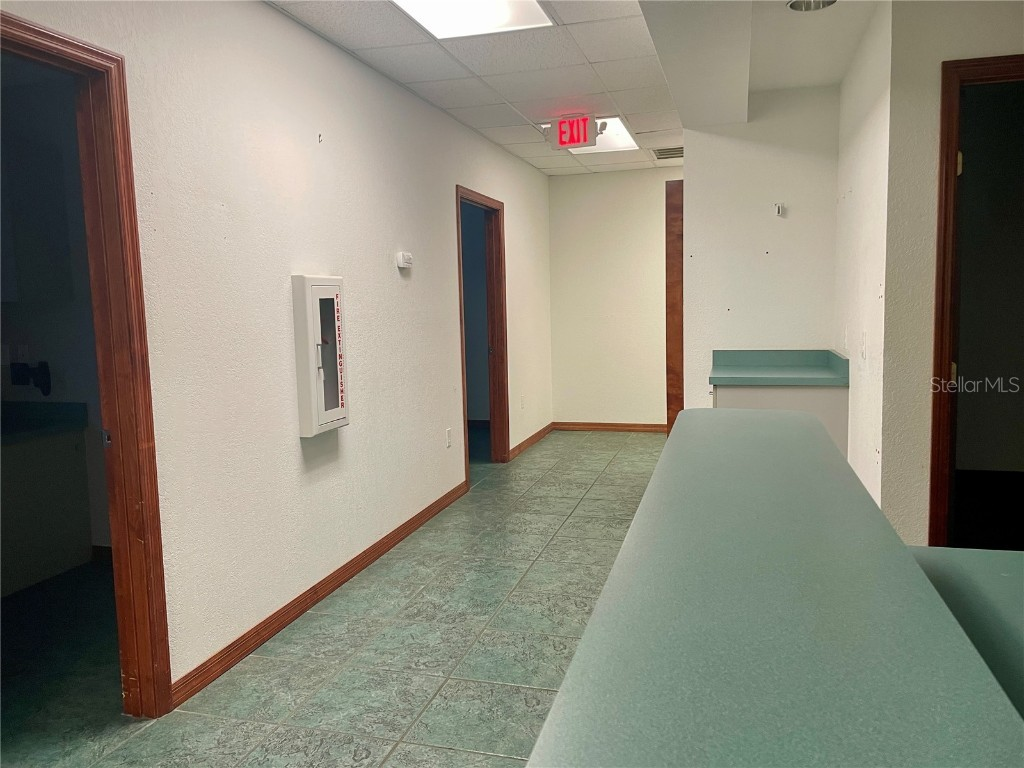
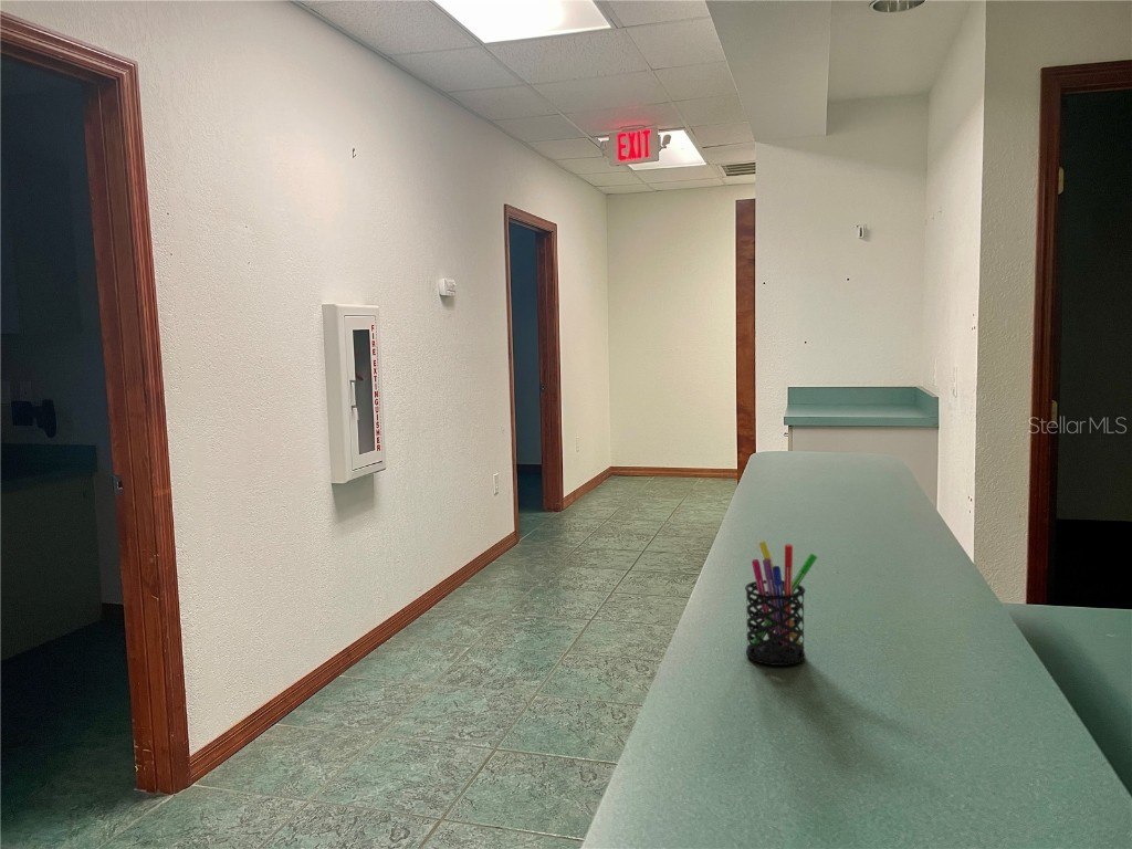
+ pen holder (783, 597)
